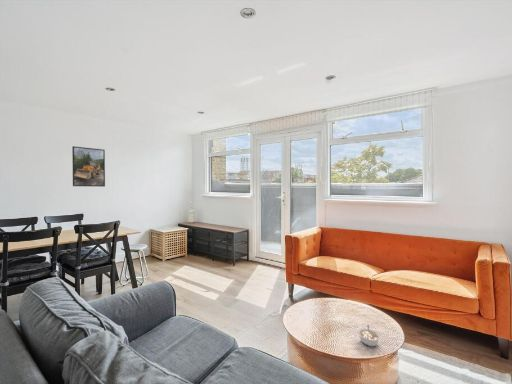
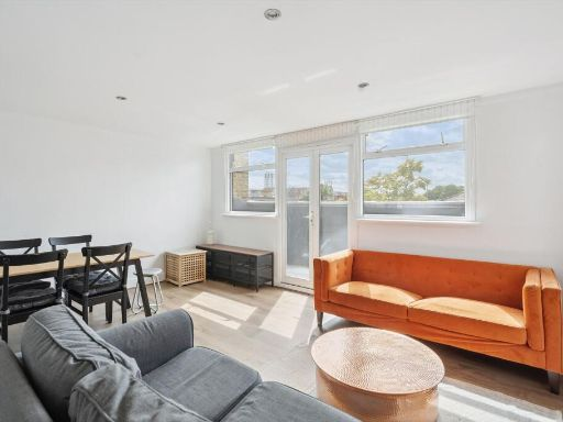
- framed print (89, 167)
- legume (368, 336)
